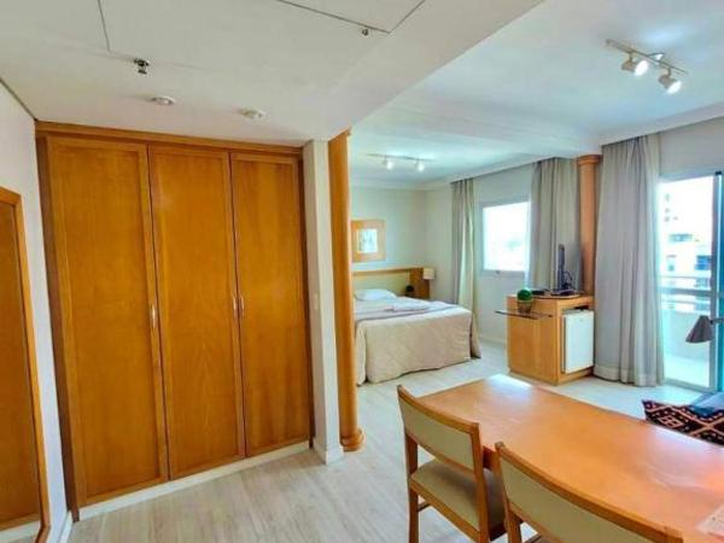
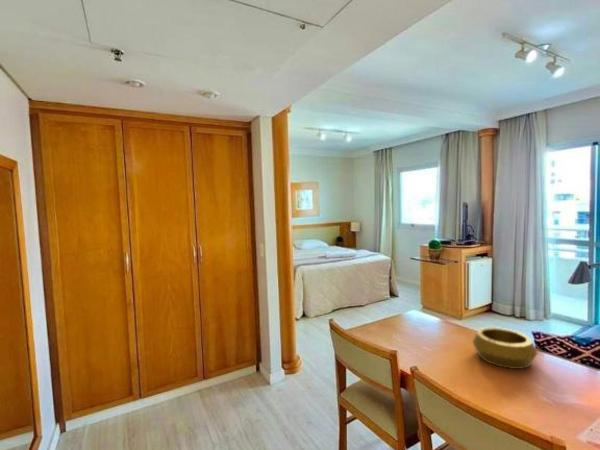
+ decorative bowl (503, 346)
